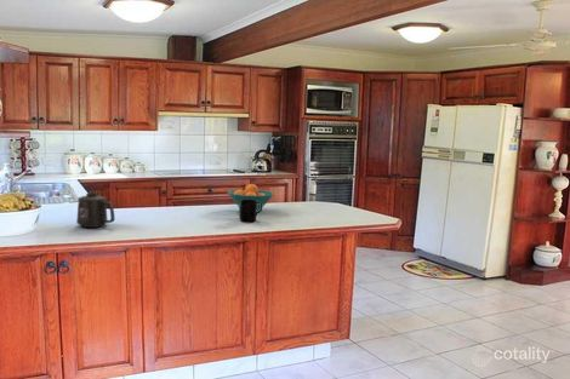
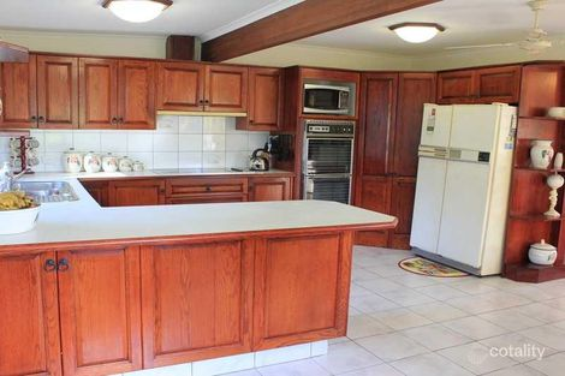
- fruit bowl (250, 197)
- mug (96, 208)
- mug (250, 209)
